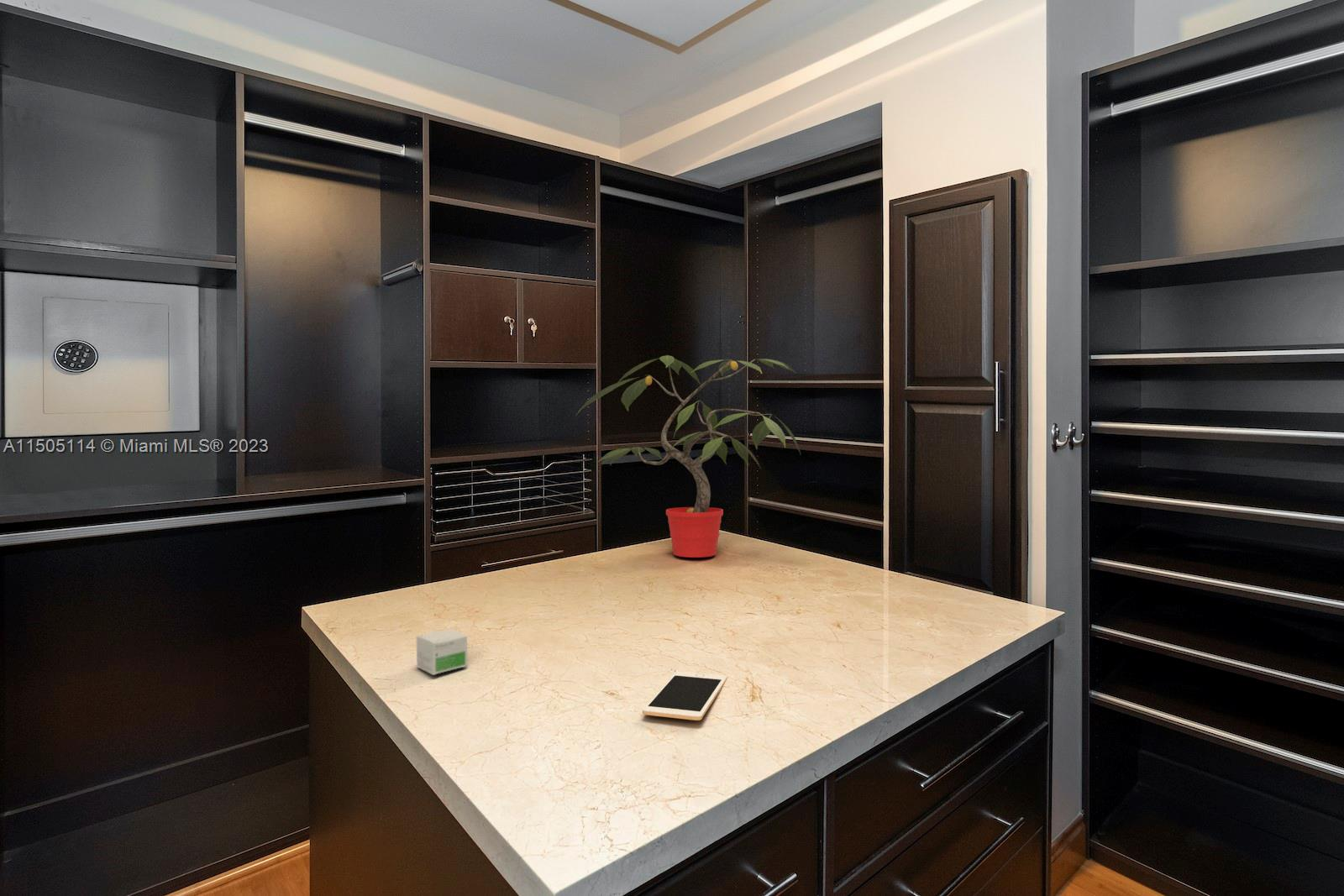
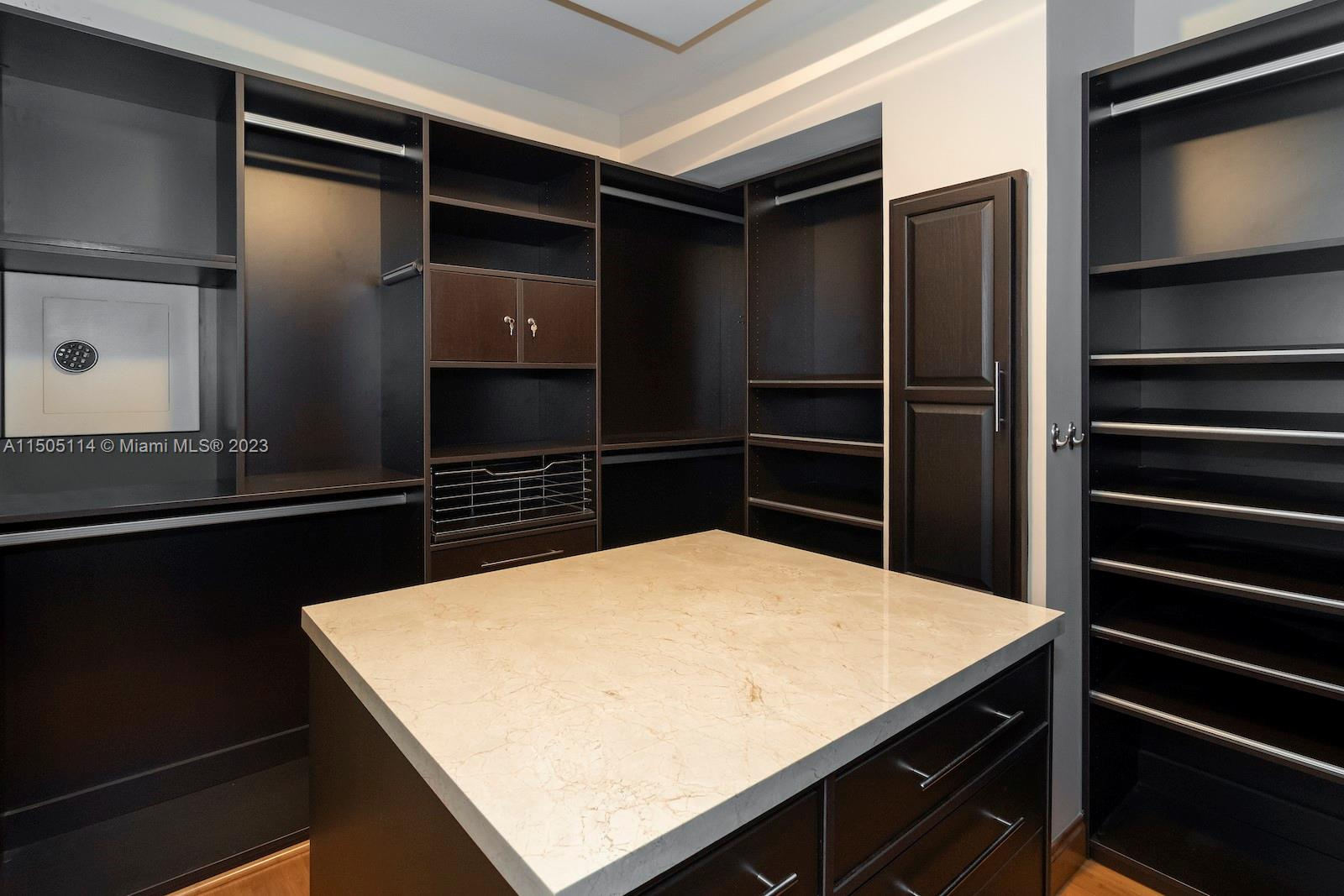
- small box (442, 651)
- cell phone (687, 694)
- potted plant (689, 453)
